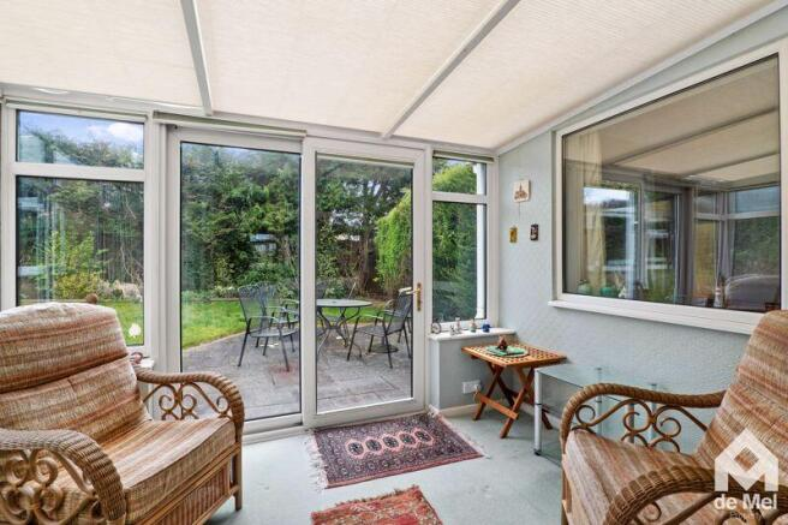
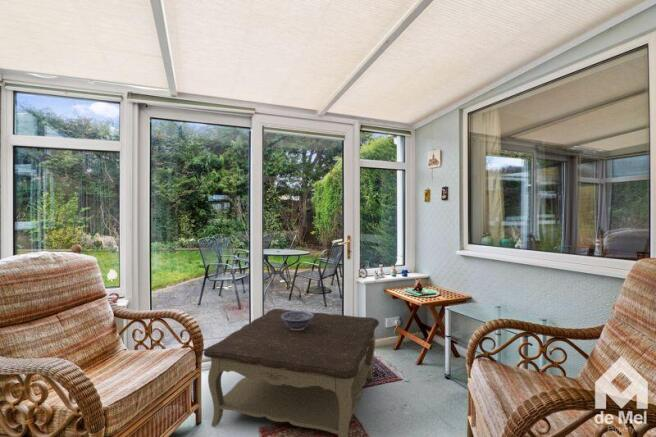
+ decorative bowl (297, 321)
+ coffee table (302, 365)
